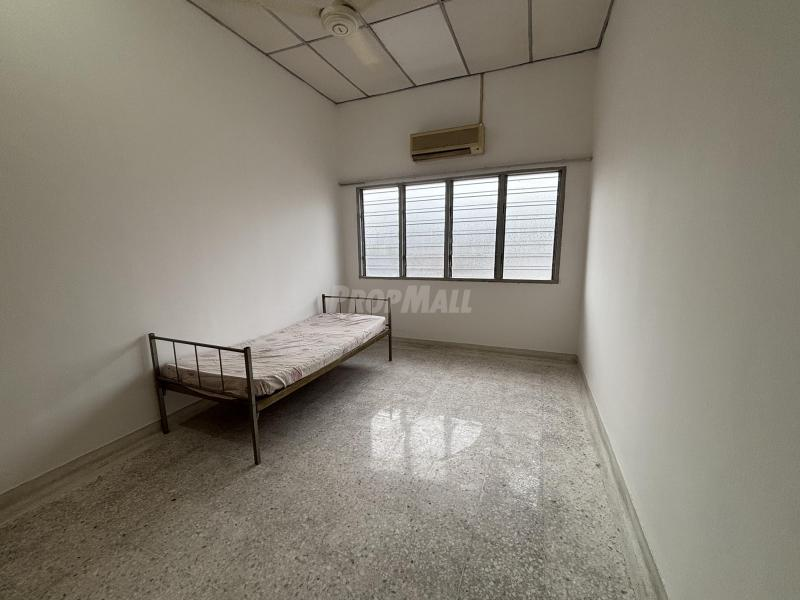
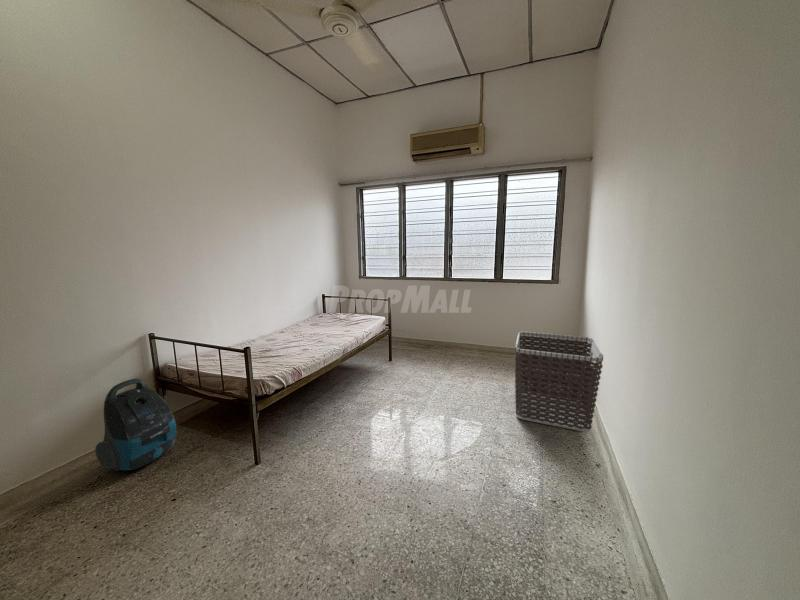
+ clothes hamper (552, 376)
+ vacuum cleaner (137, 421)
